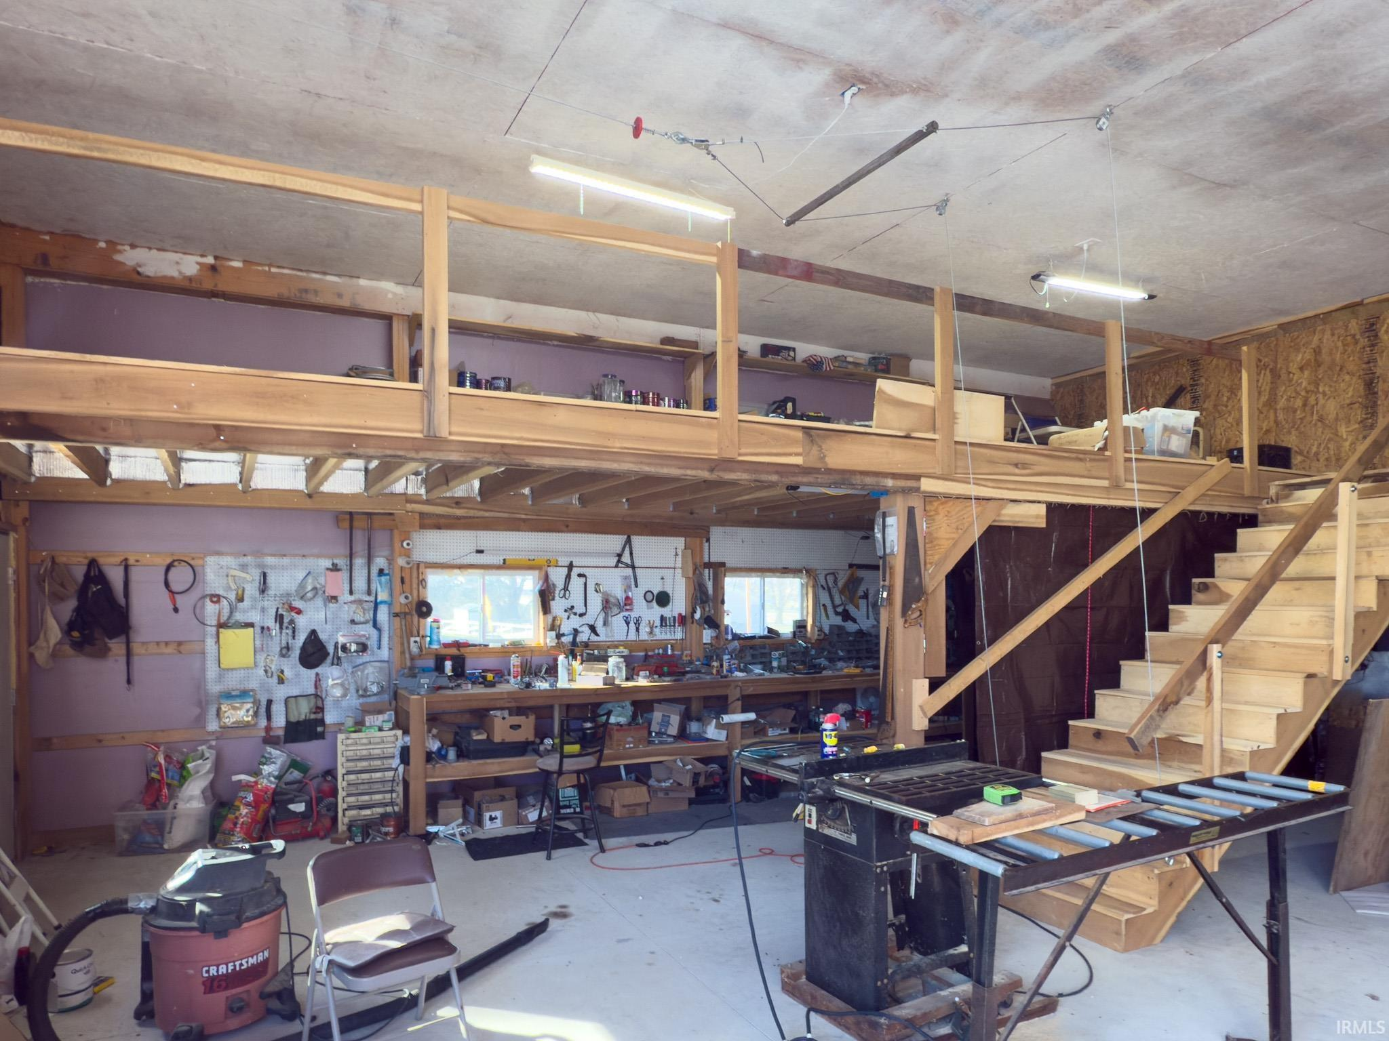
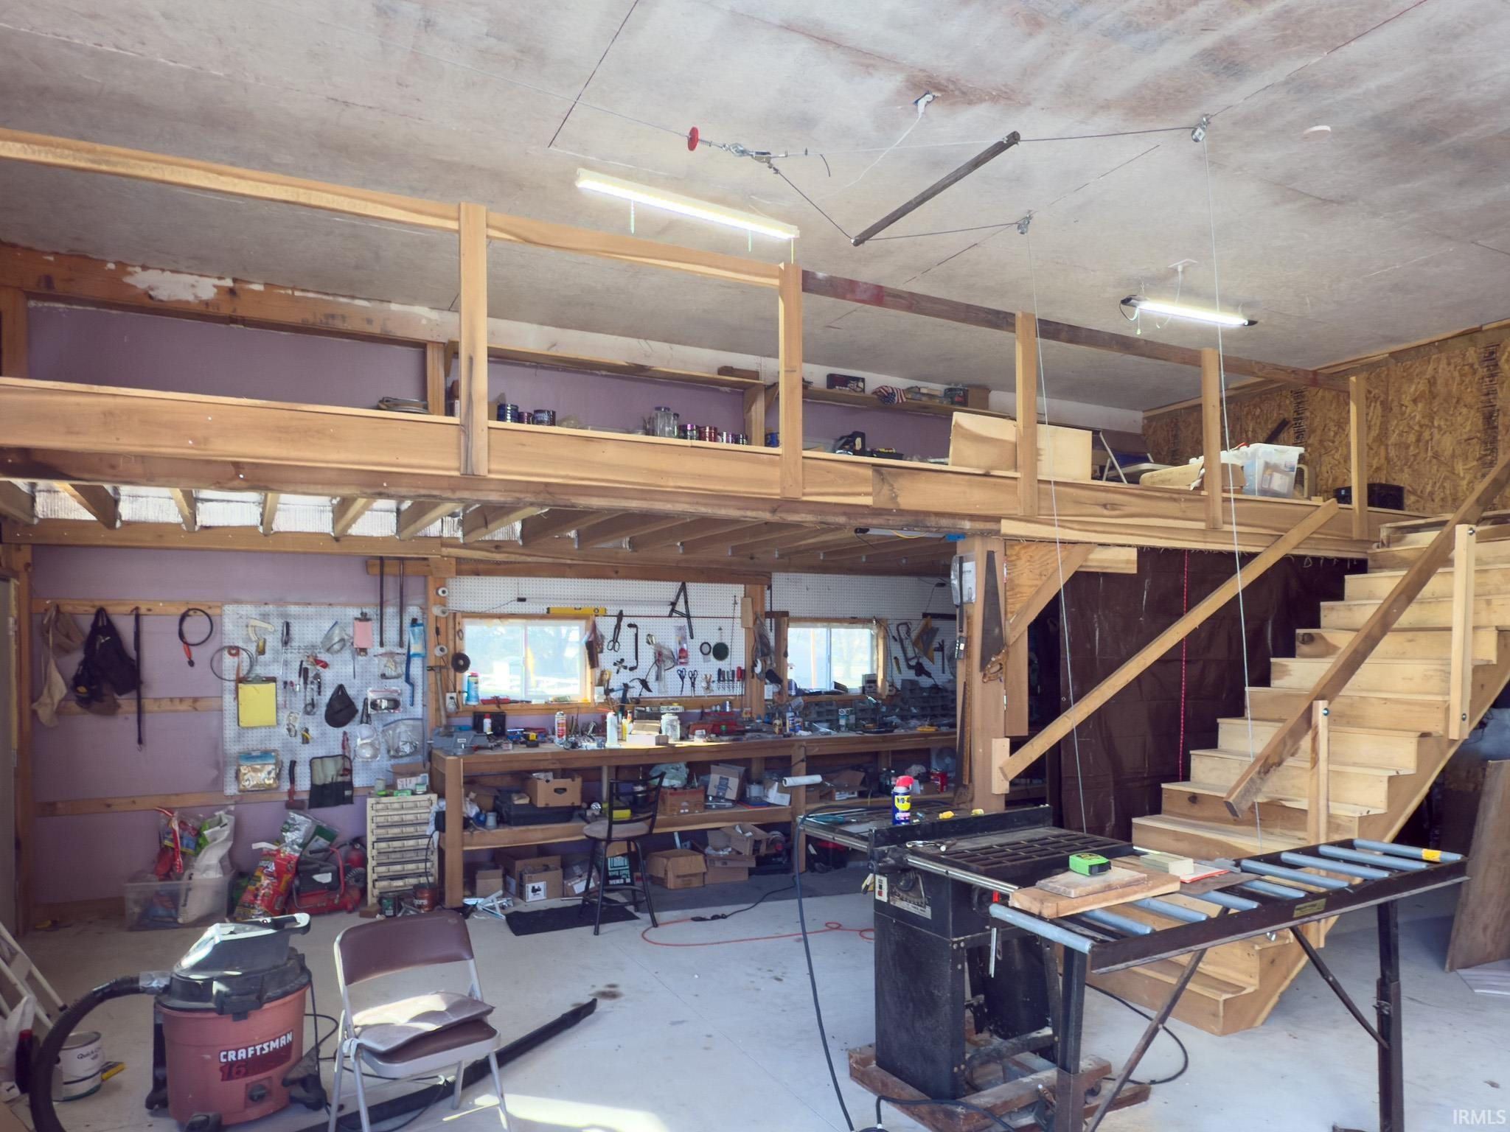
+ smoke detector (1315, 133)
